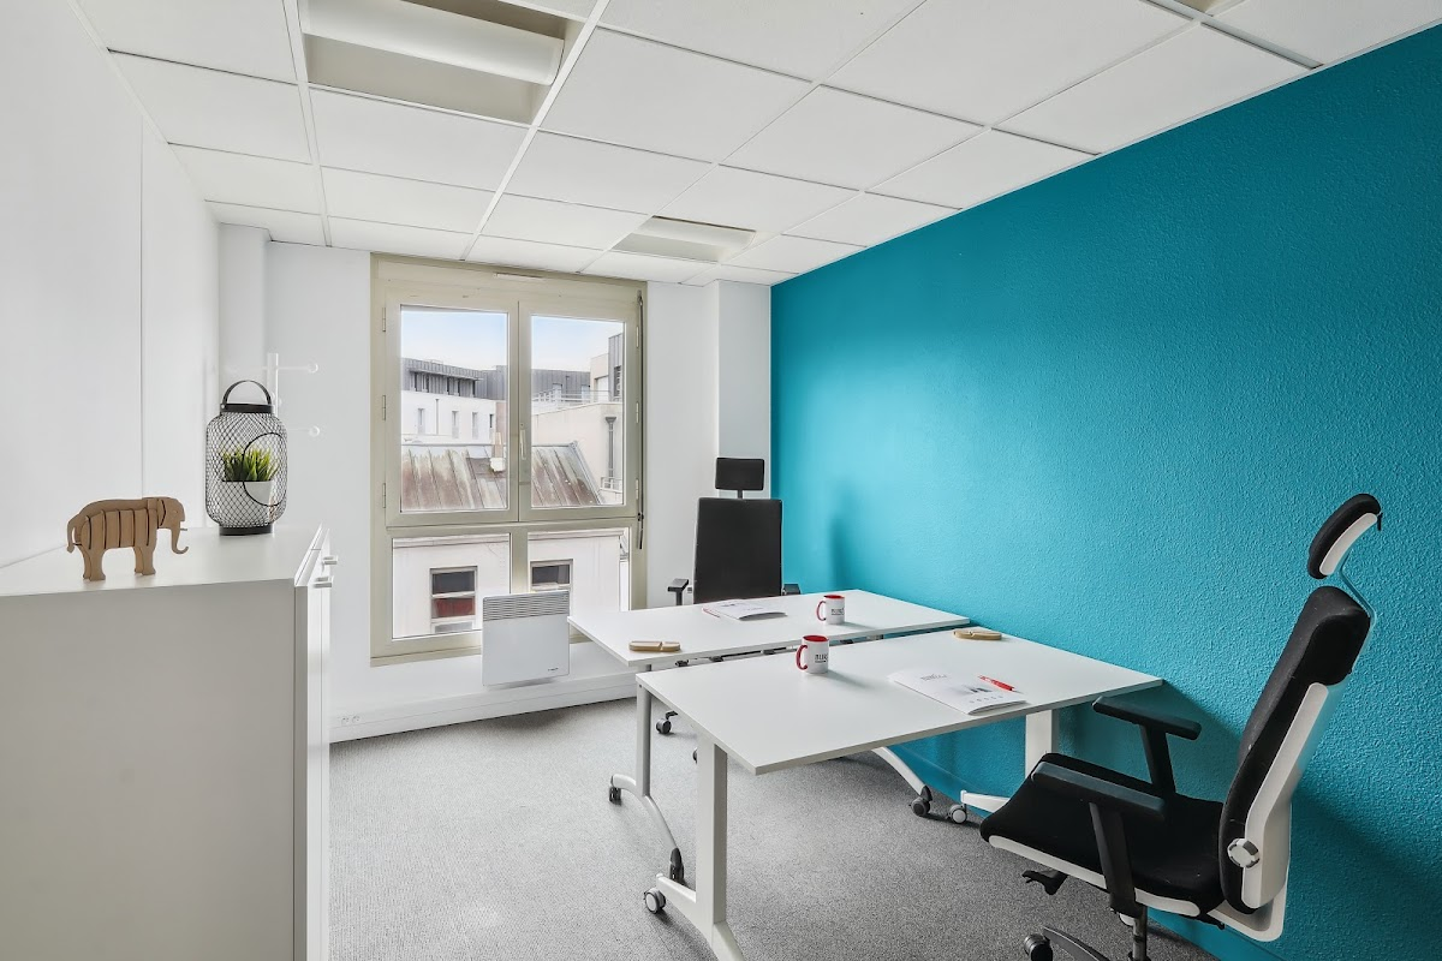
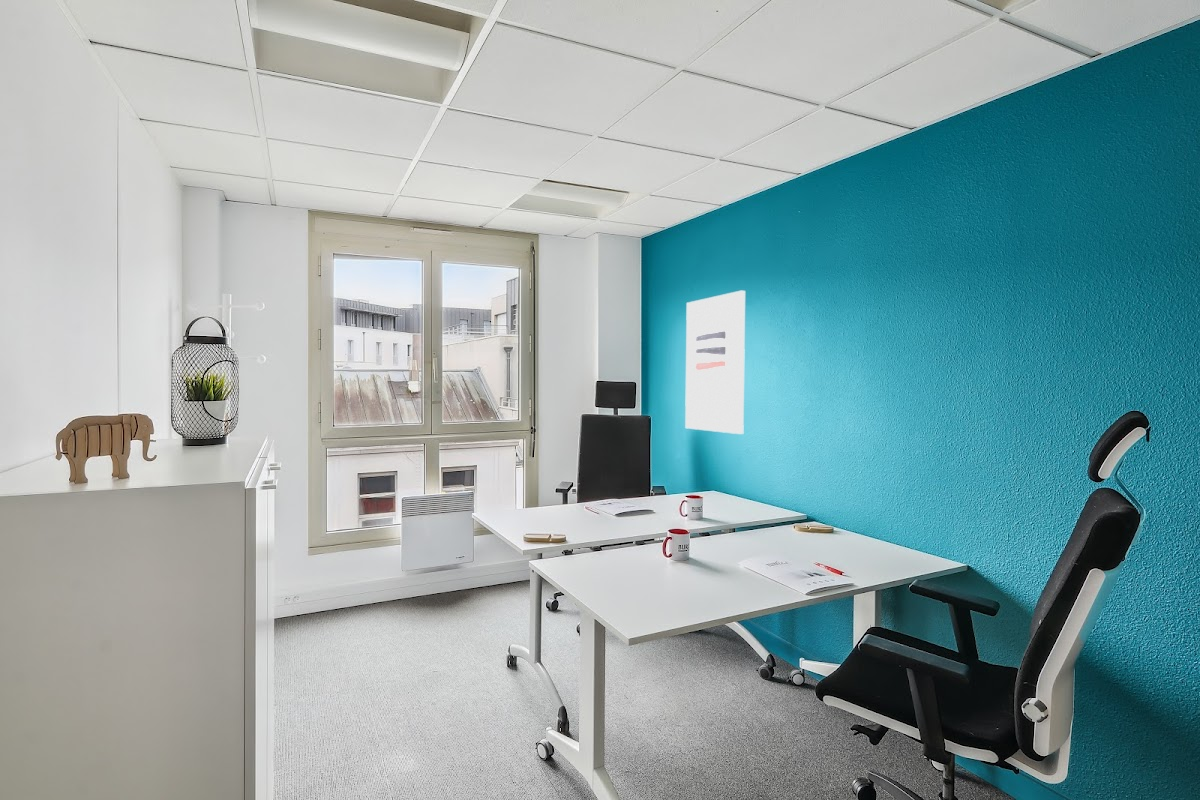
+ wall art (713, 364)
